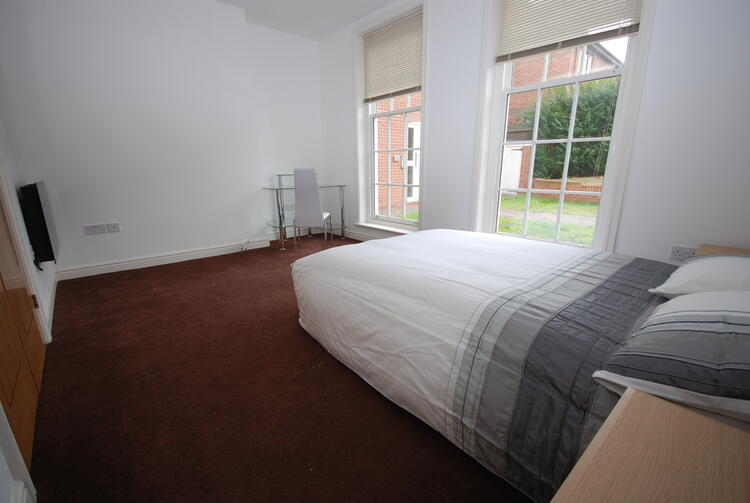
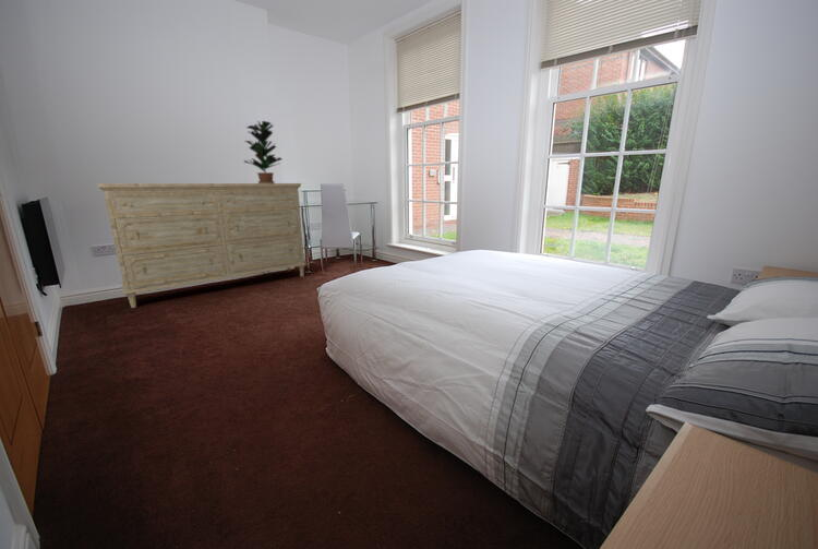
+ potted plant (264, 153)
+ dresser (217, 236)
